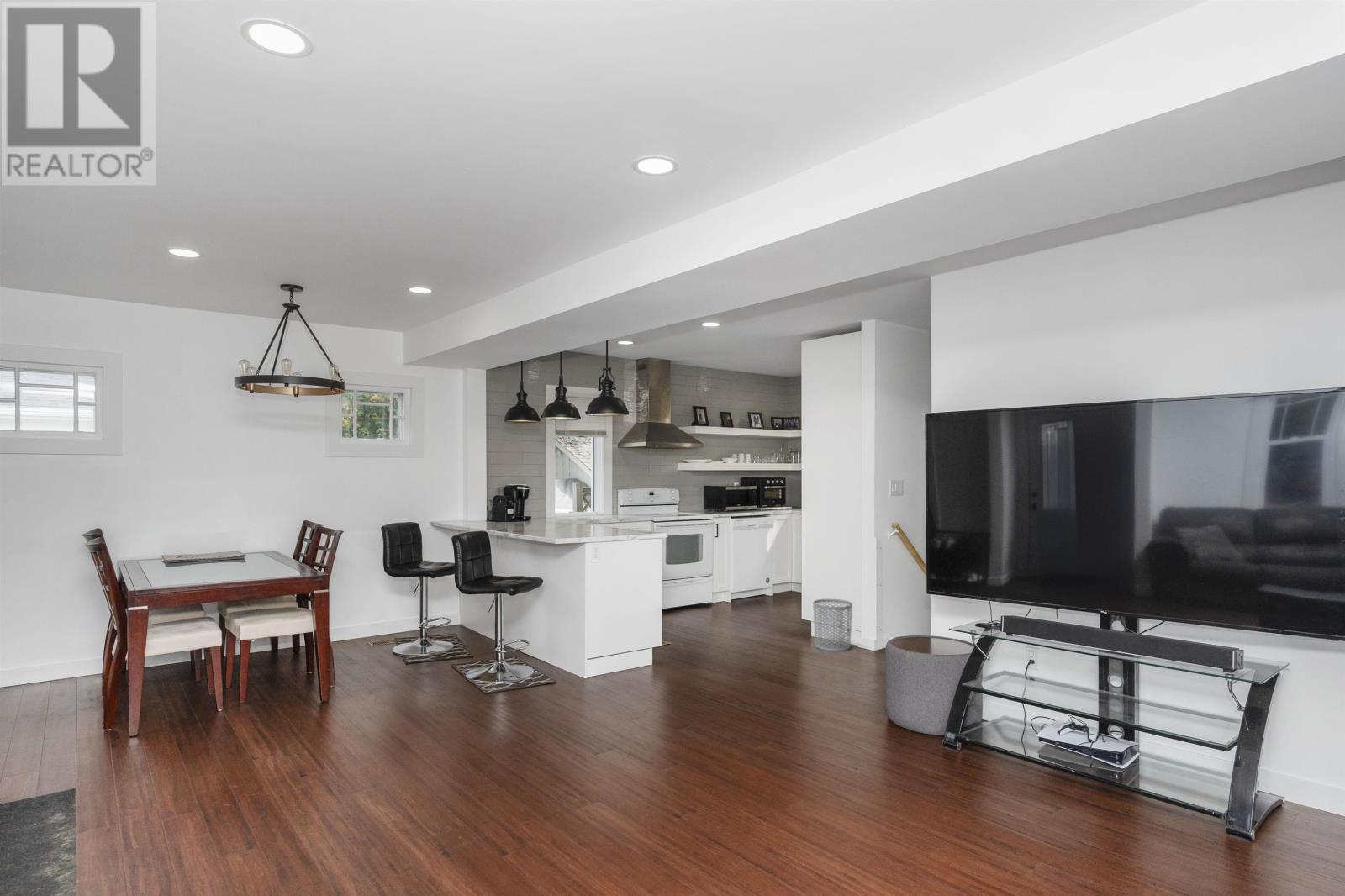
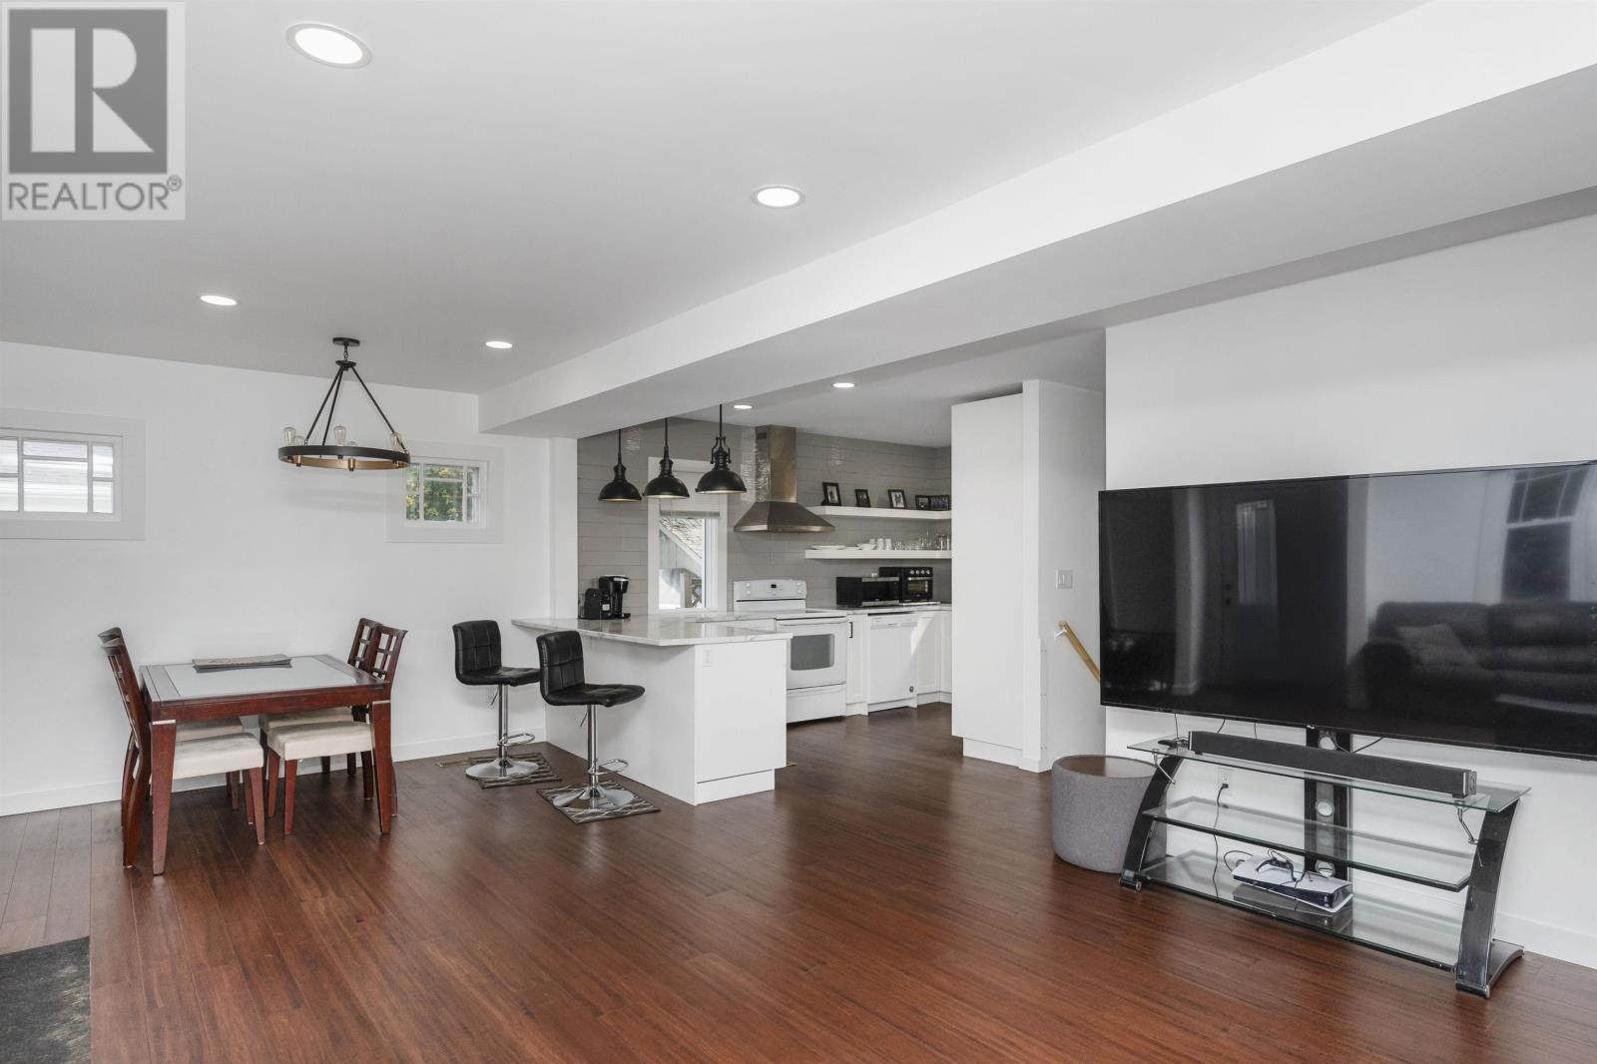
- waste bin (832, 625)
